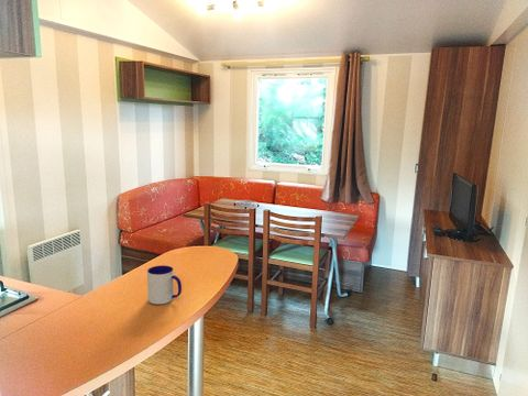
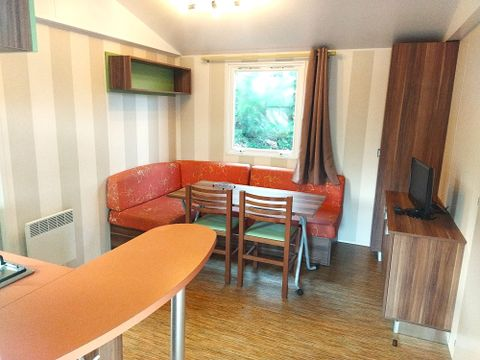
- mug (165, 285)
